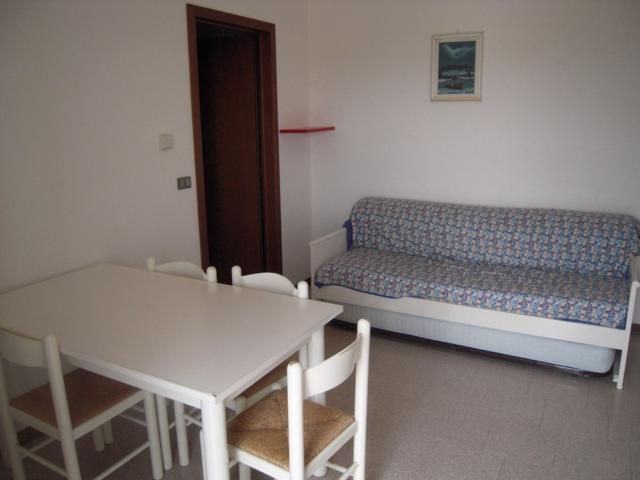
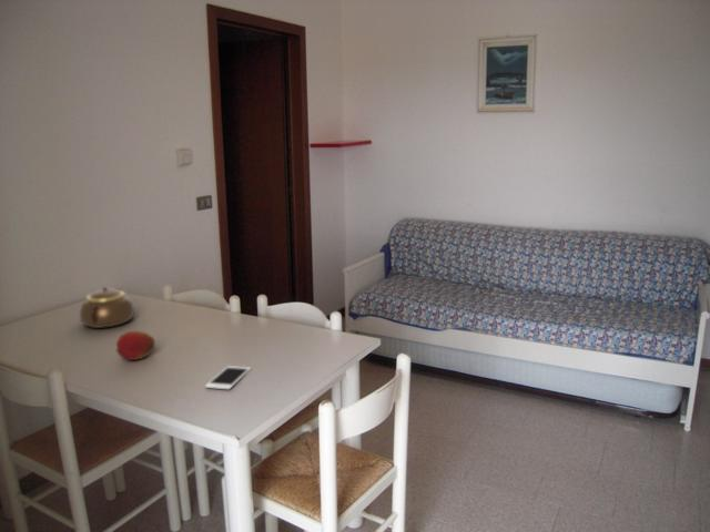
+ fruit (135, 345)
+ teapot (105, 304)
+ cell phone (229, 377)
